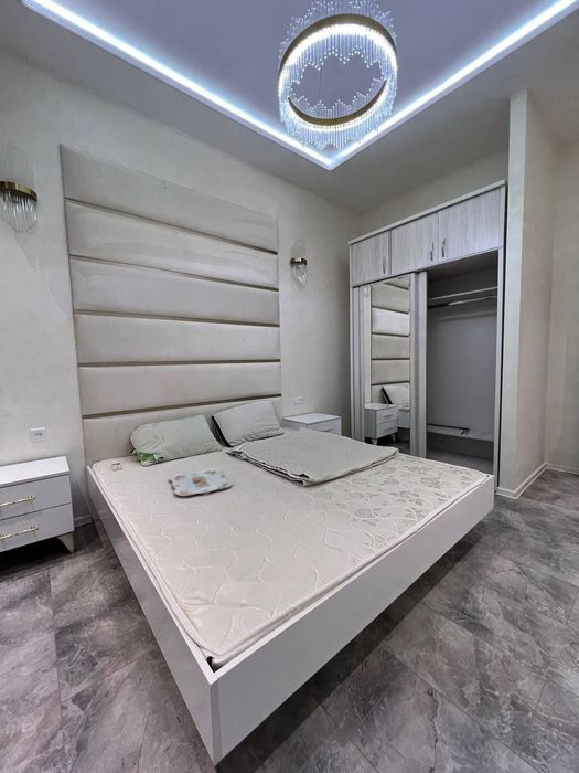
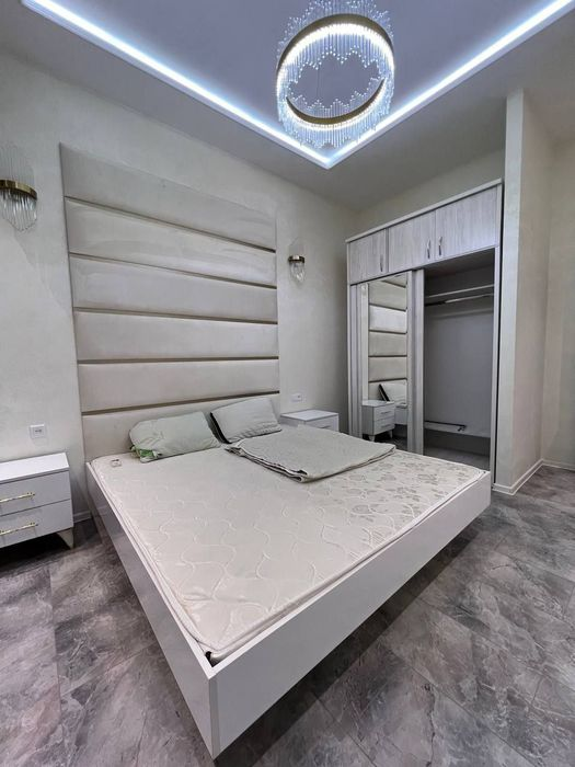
- serving tray (200, 480)
